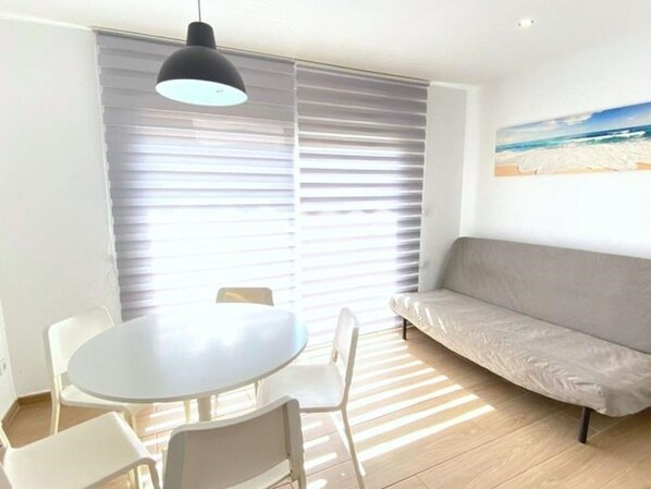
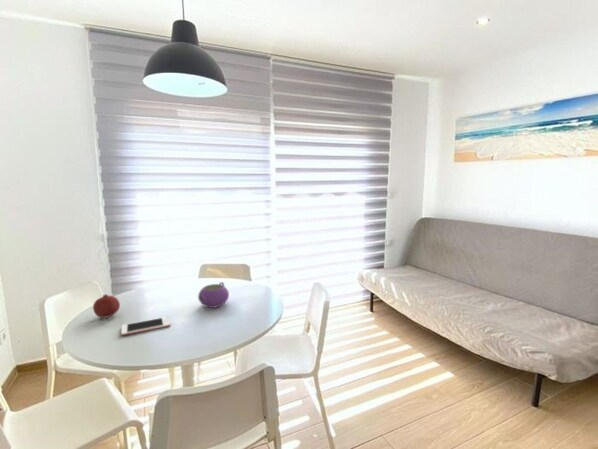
+ teapot (213, 296)
+ fruit (106, 305)
+ cell phone (146, 325)
